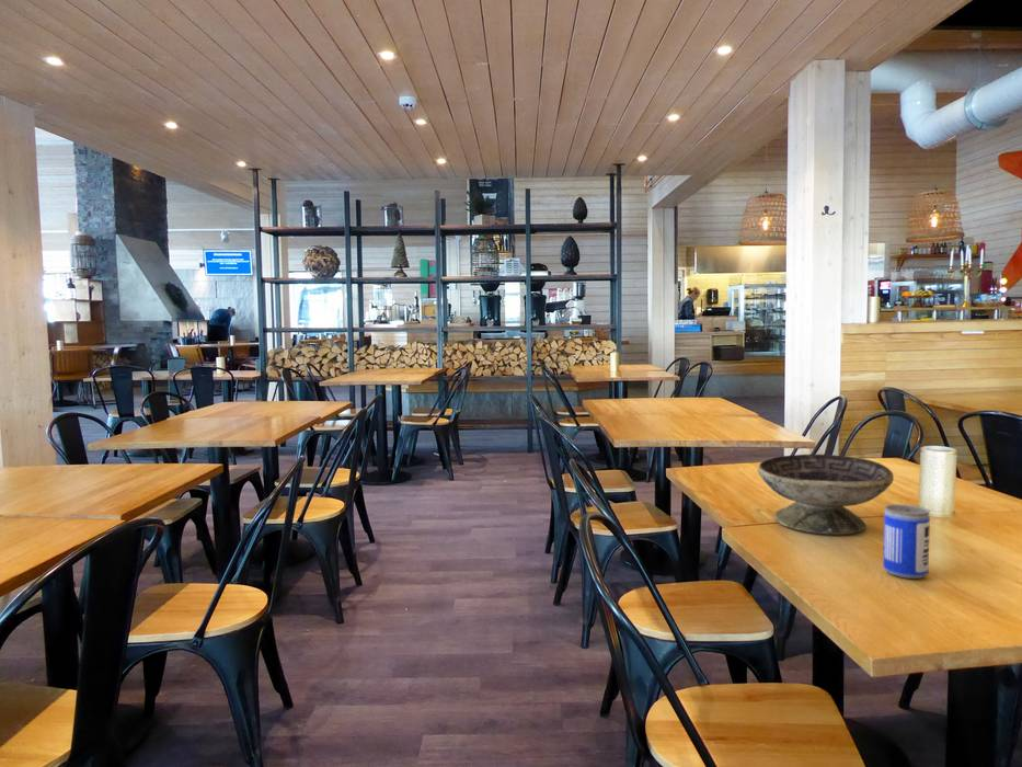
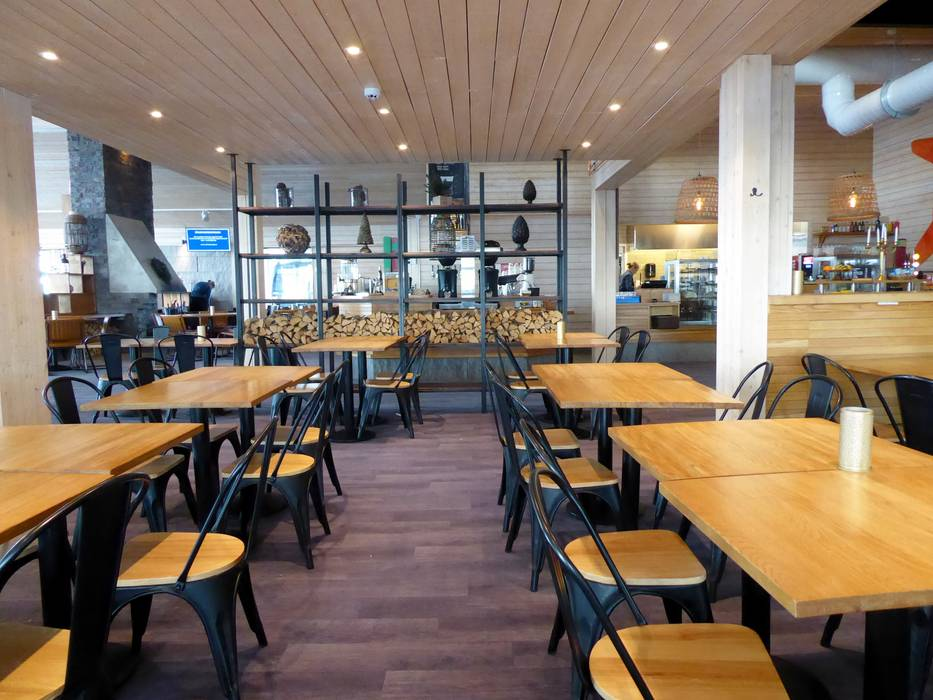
- decorative bowl (822, 493)
- beer can (906, 540)
